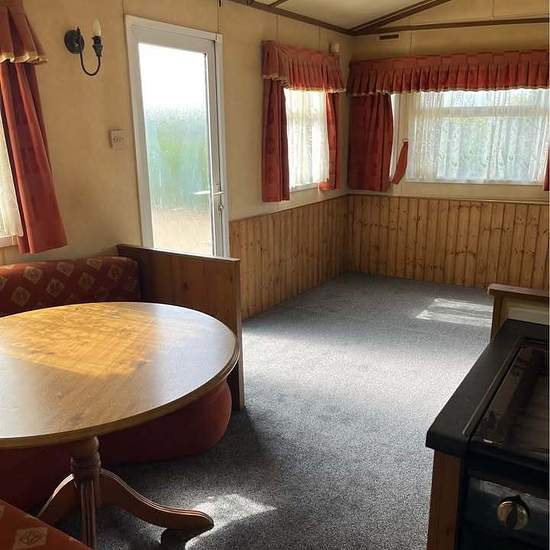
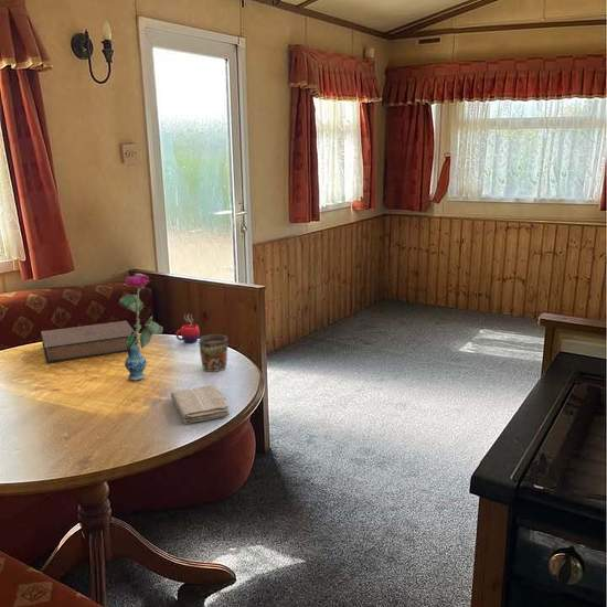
+ vase (140, 326)
+ washcloth (200, 402)
+ mug (187, 327)
+ book (88, 340)
+ mug (213, 351)
